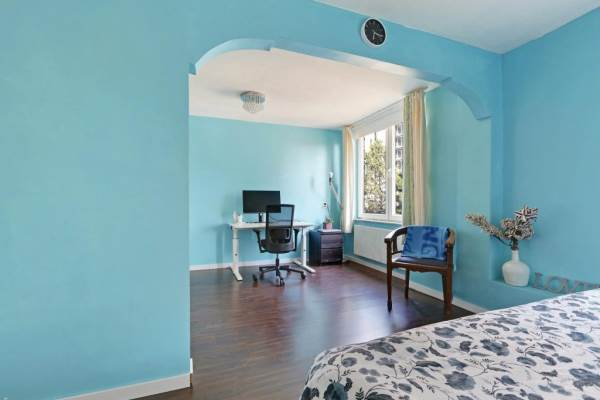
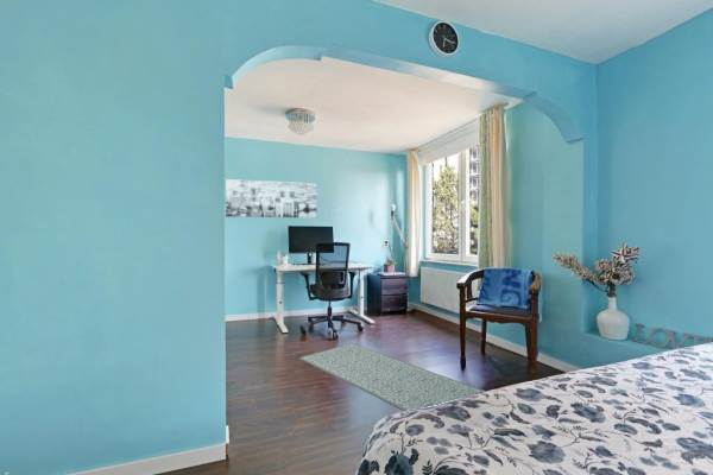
+ wall art (263, 198)
+ rug (411, 385)
